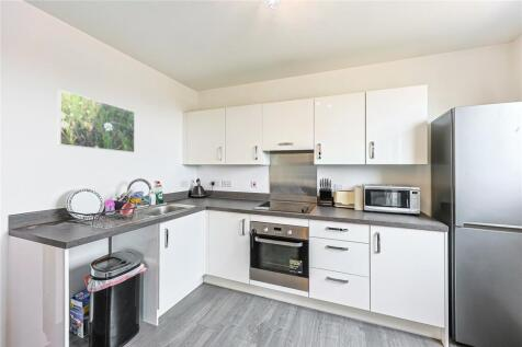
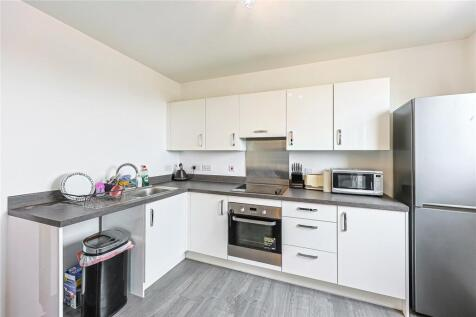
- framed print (101, 126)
